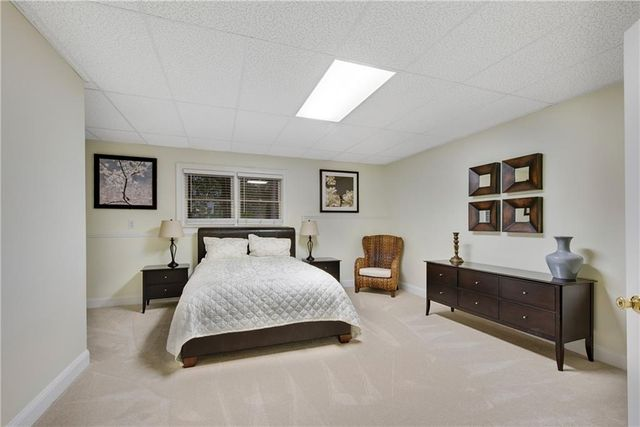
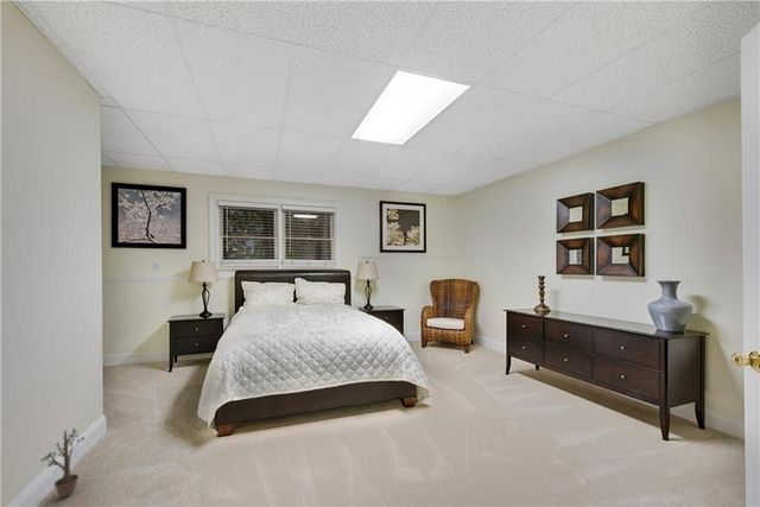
+ decorative plant (61, 464)
